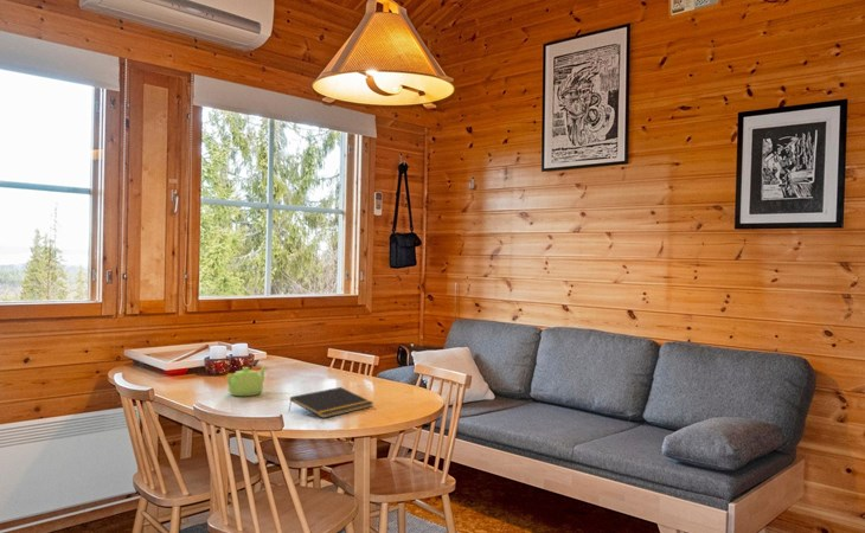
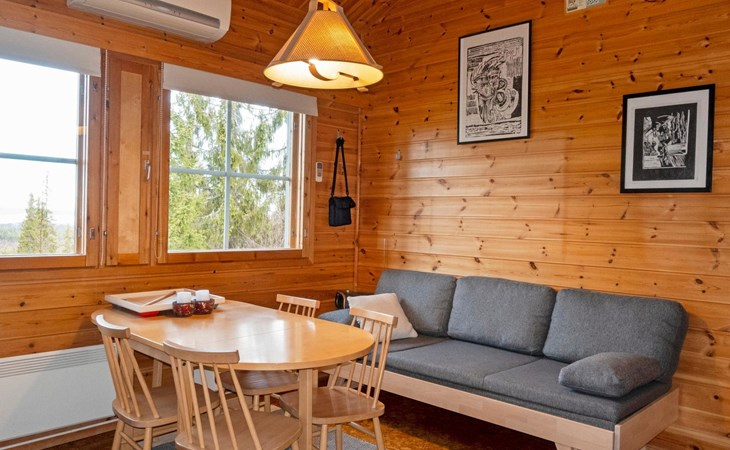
- teapot (246, 379)
- notepad (332, 402)
